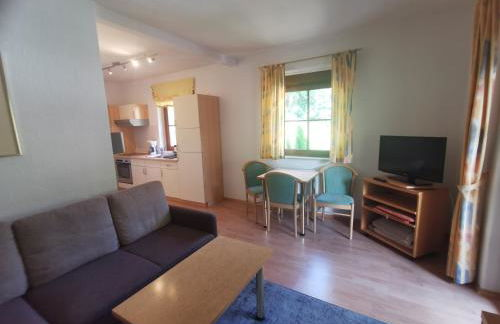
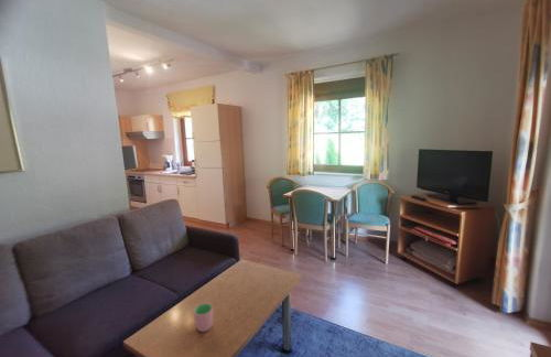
+ cup (202, 316)
